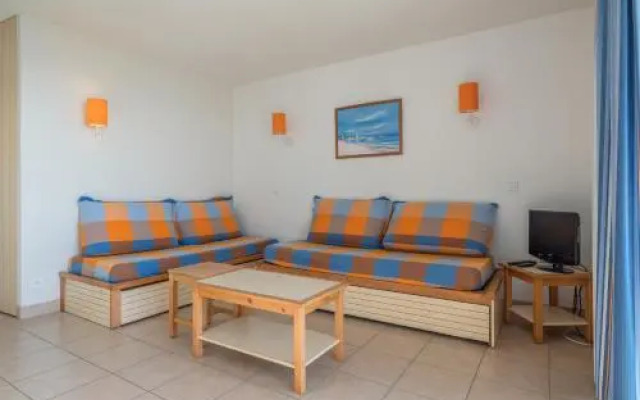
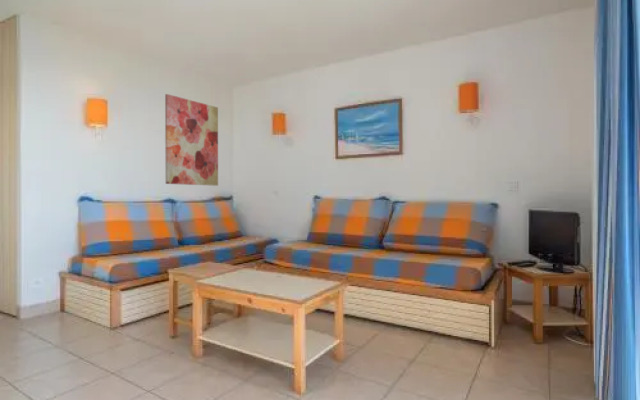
+ wall art (193, 143)
